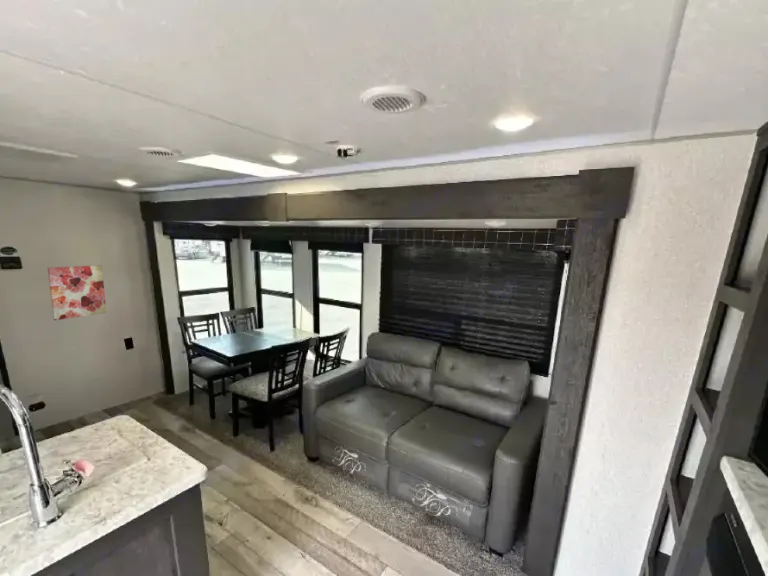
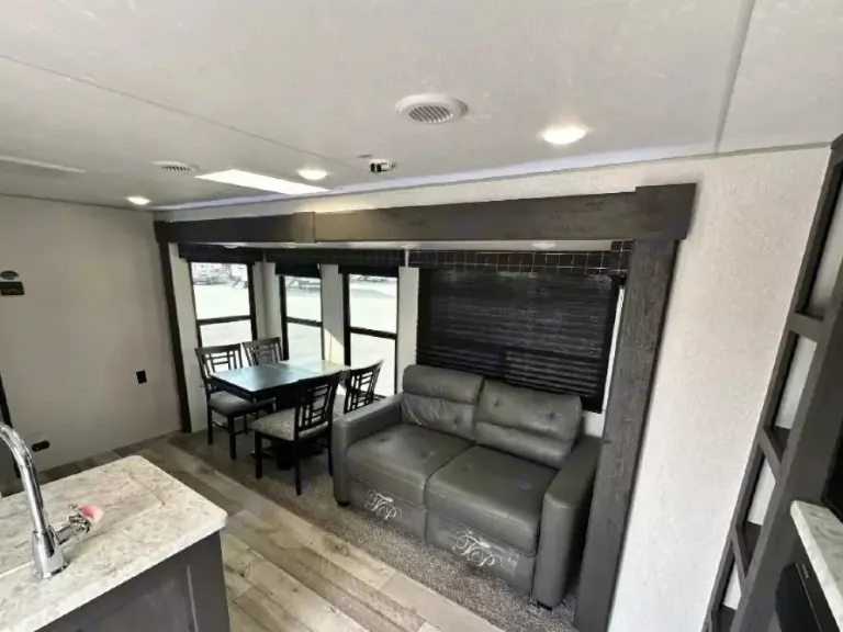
- wall art (78, 291)
